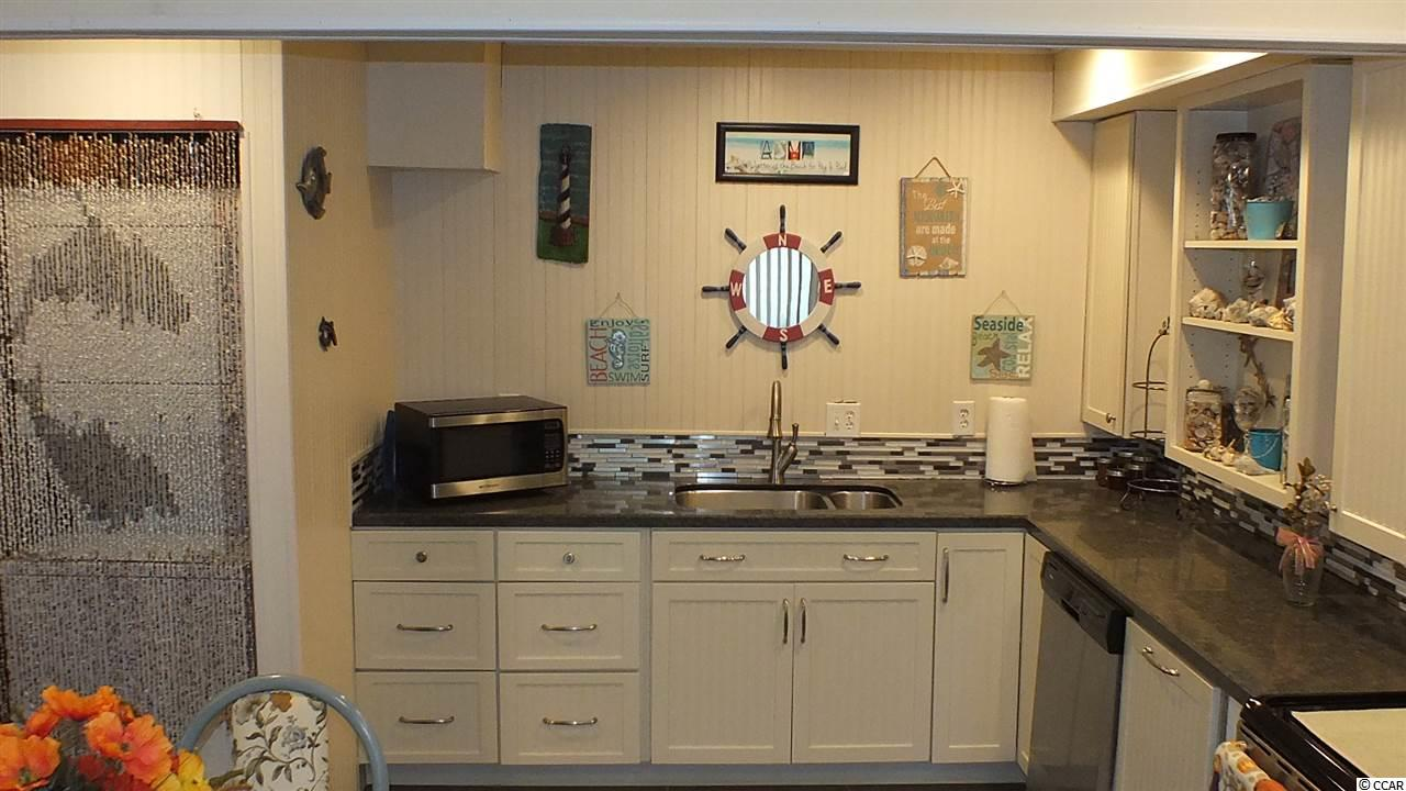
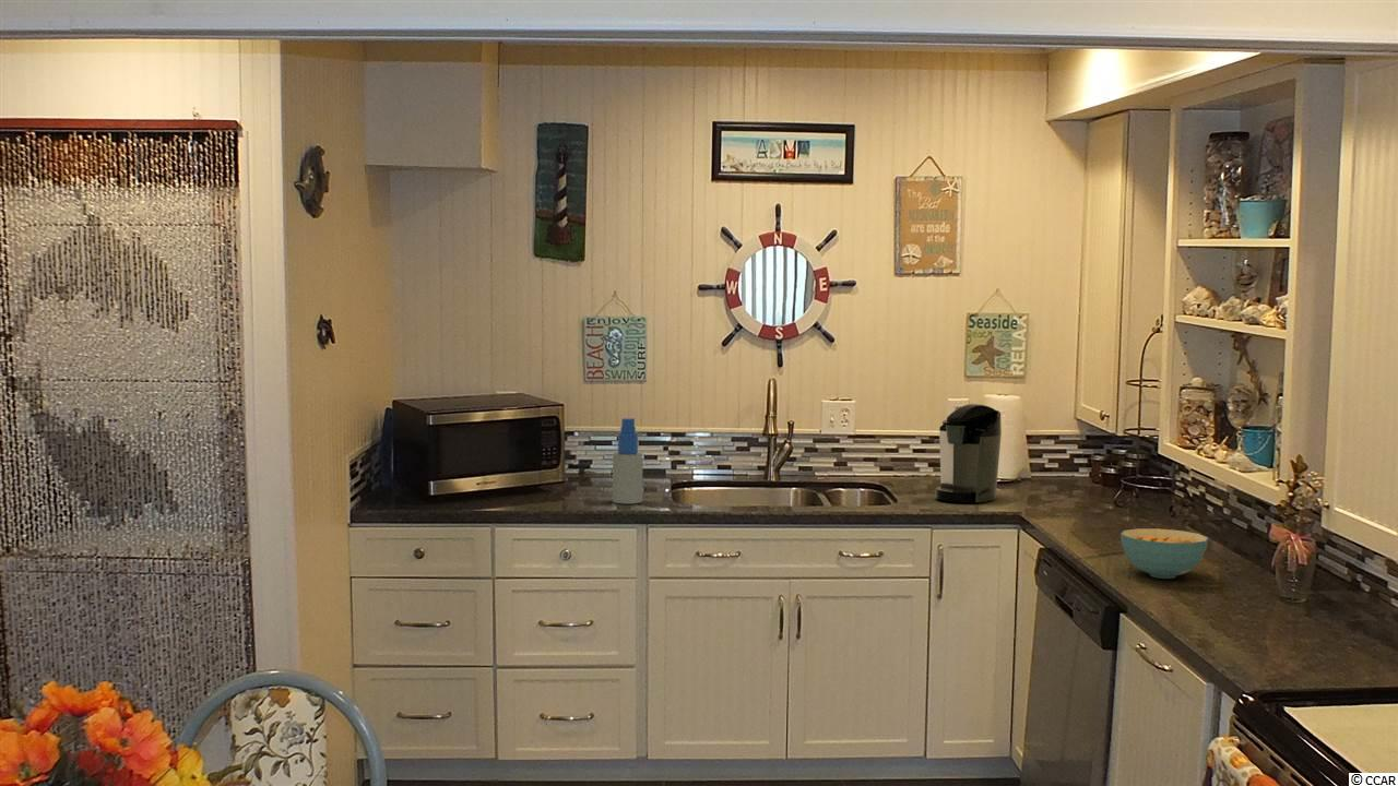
+ coffee maker (958, 449)
+ spray bottle (627, 460)
+ cereal bowl (1163, 556)
